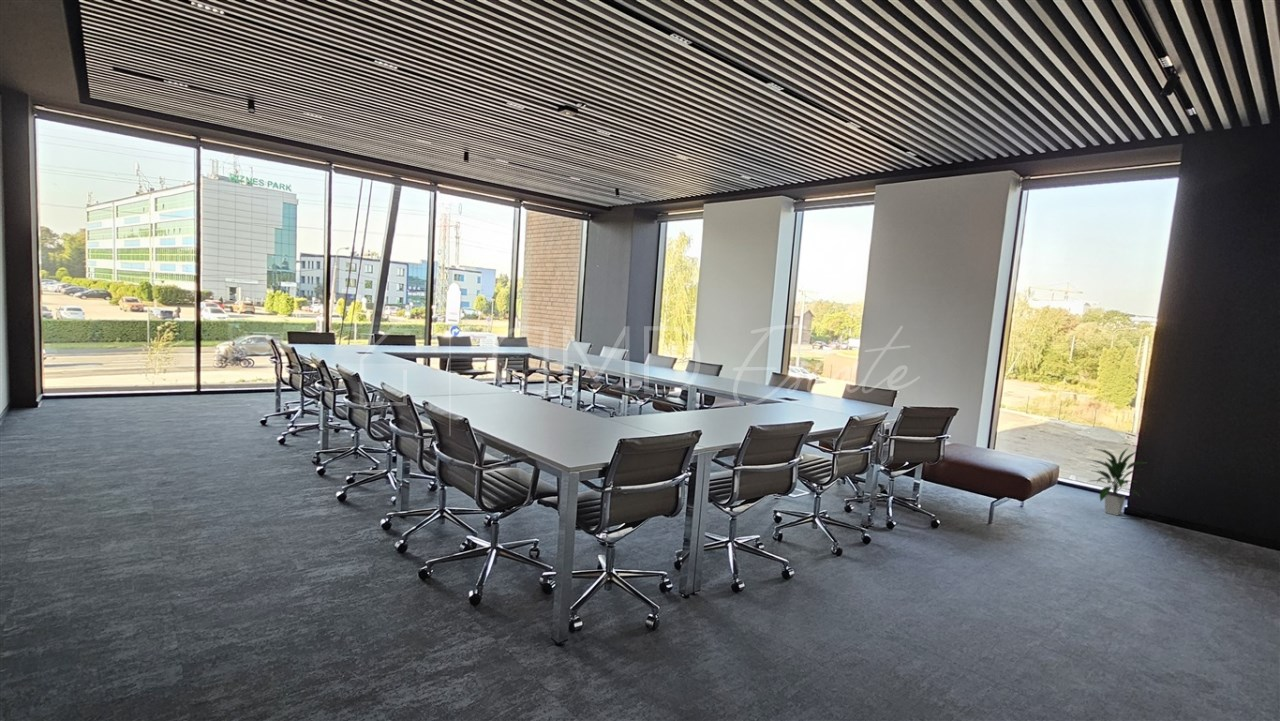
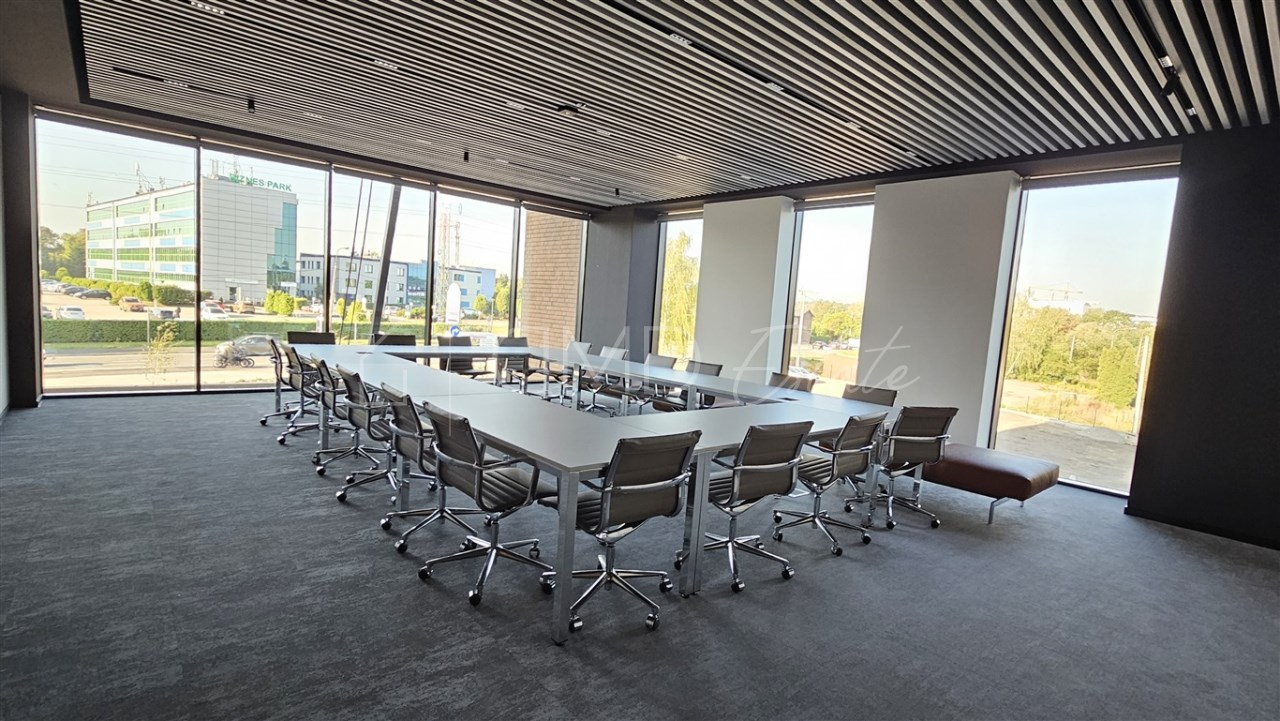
- indoor plant (1114, 479)
